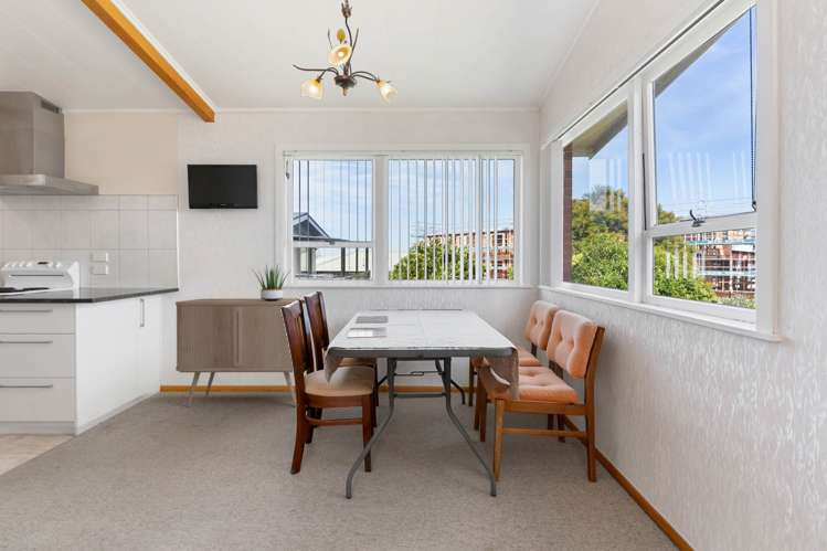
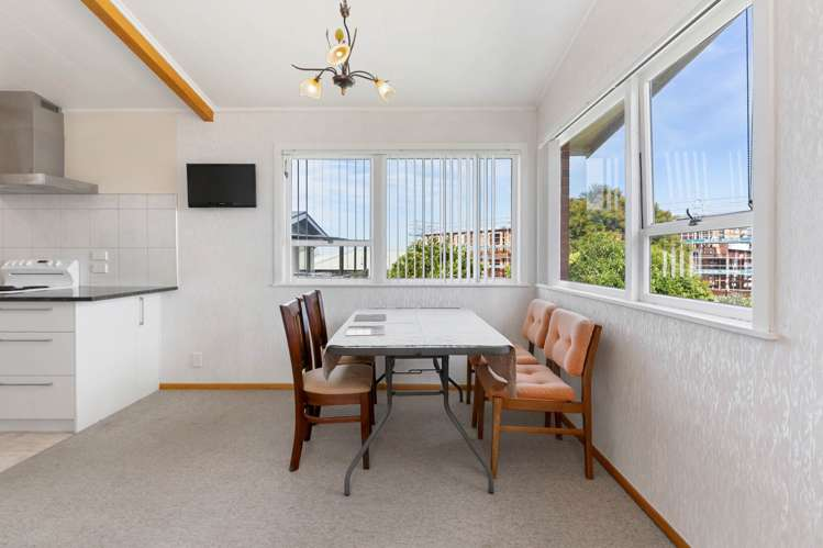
- credenza (248, 350)
- potted plant (272, 282)
